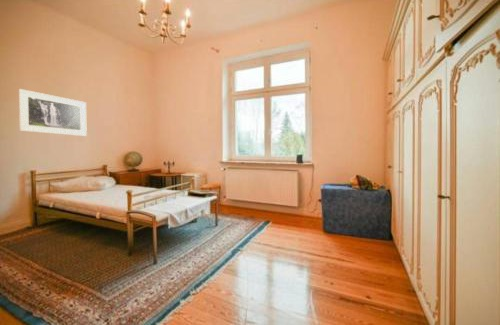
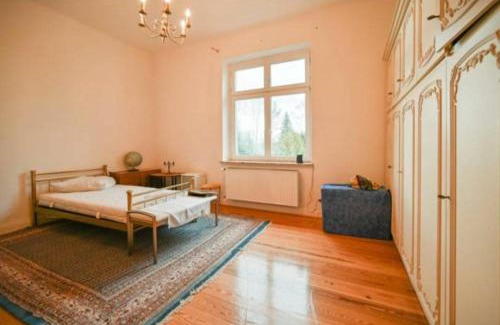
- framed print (56, 115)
